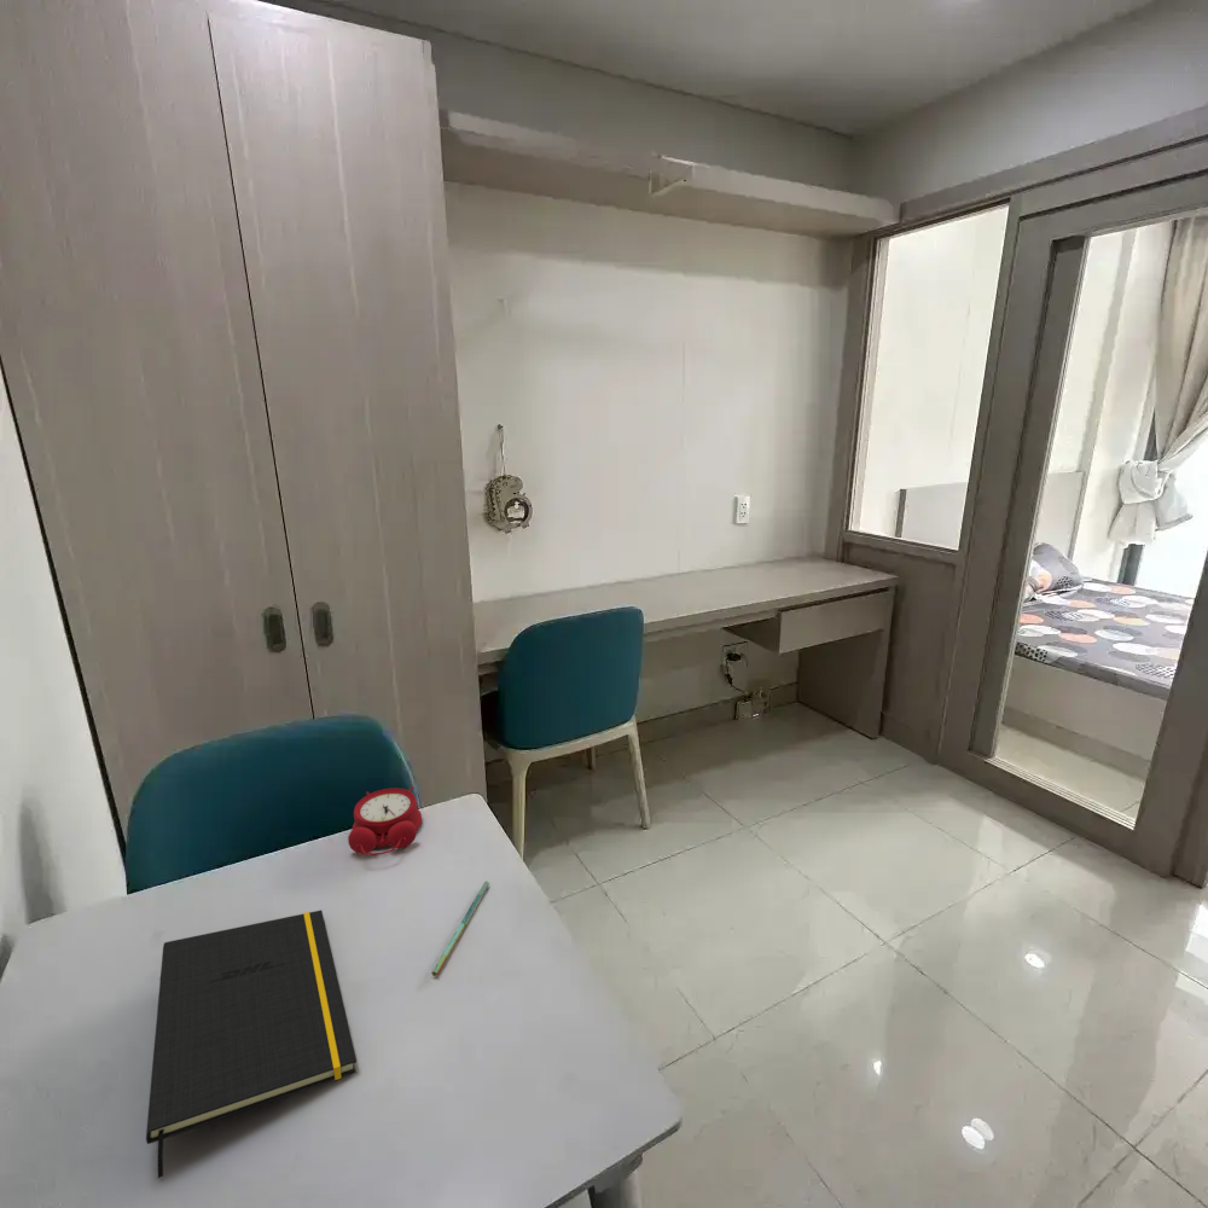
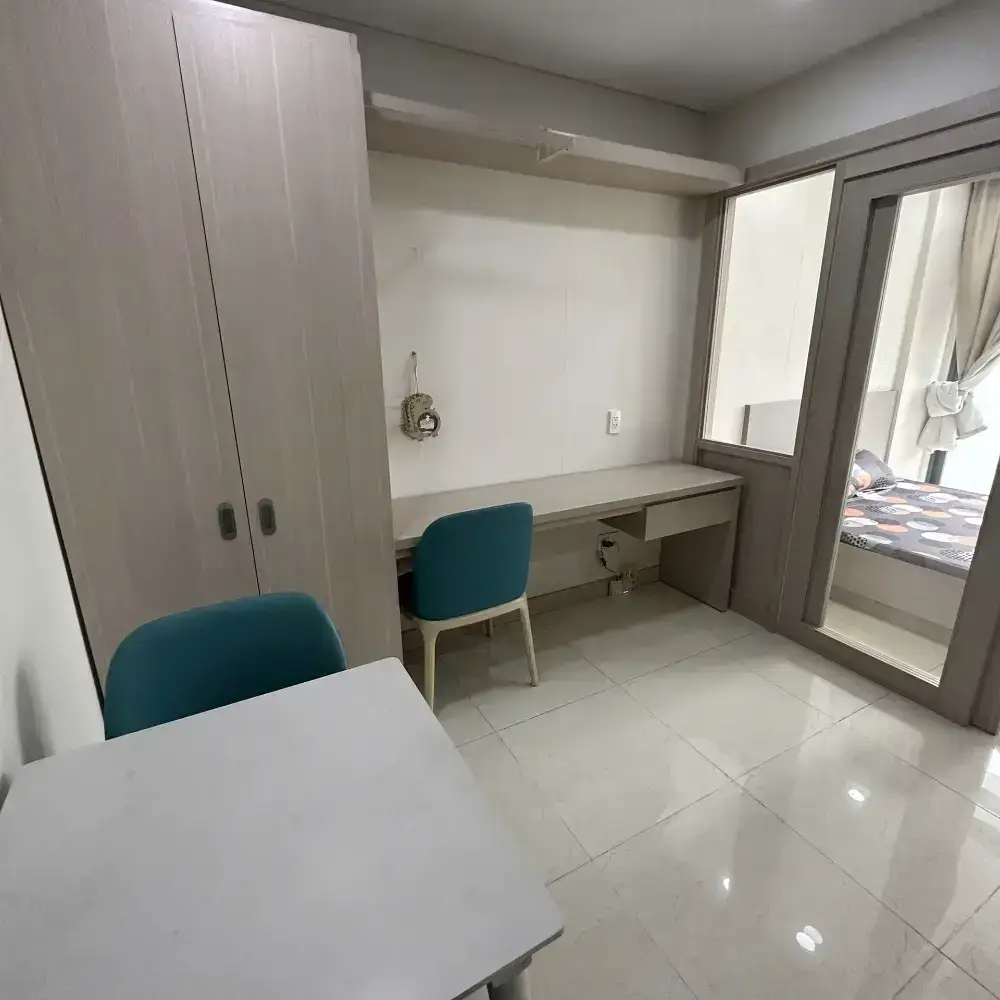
- pen (463, 924)
- alarm clock (385, 821)
- notepad (252, 1001)
